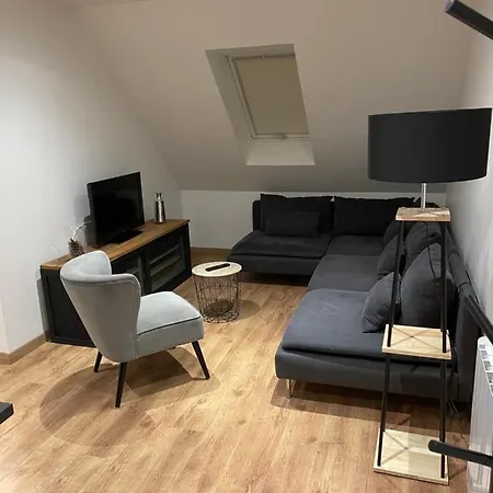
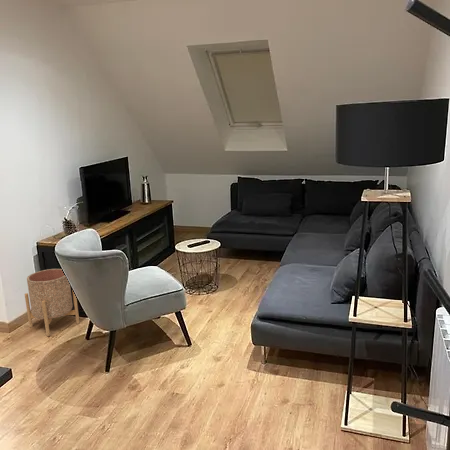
+ planter (51, 300)
